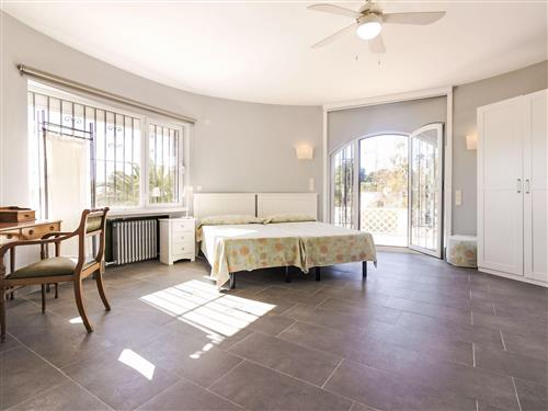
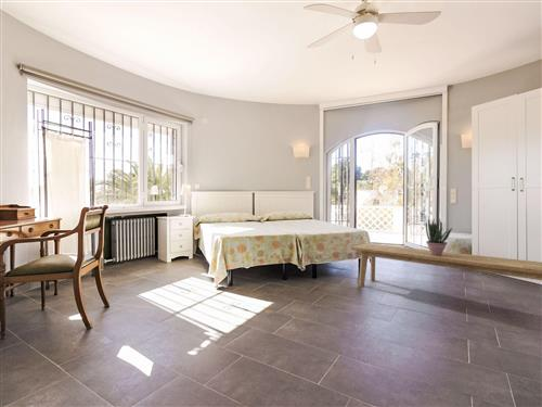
+ potted plant (437, 236)
+ bench (442, 266)
